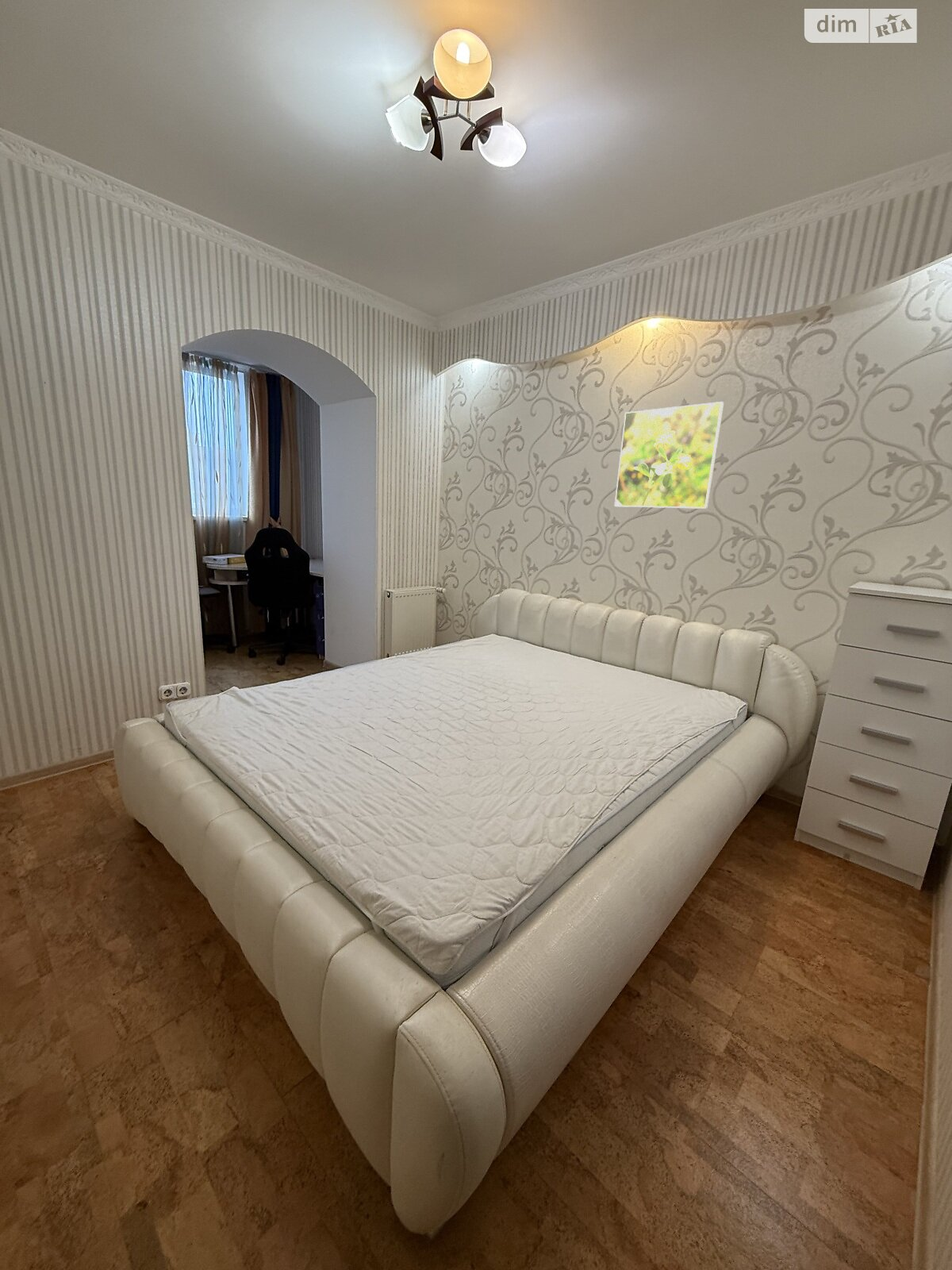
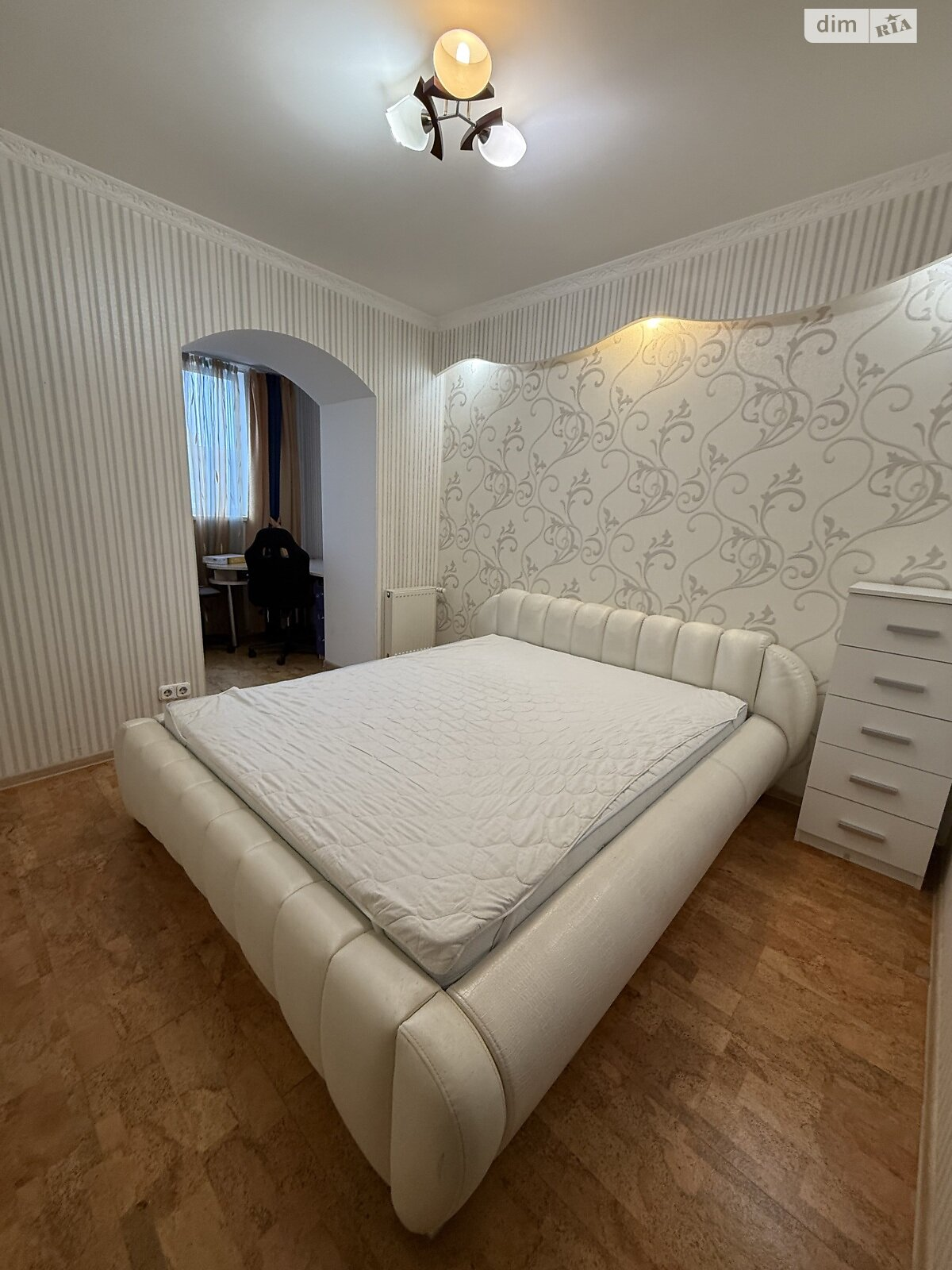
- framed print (665, 458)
